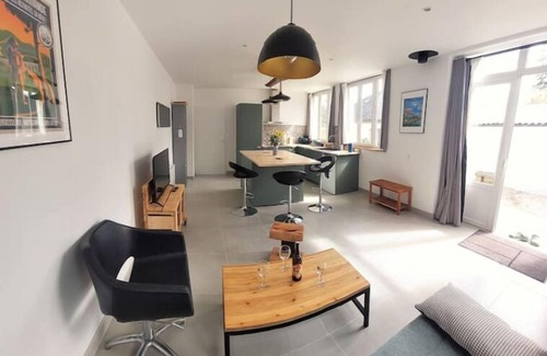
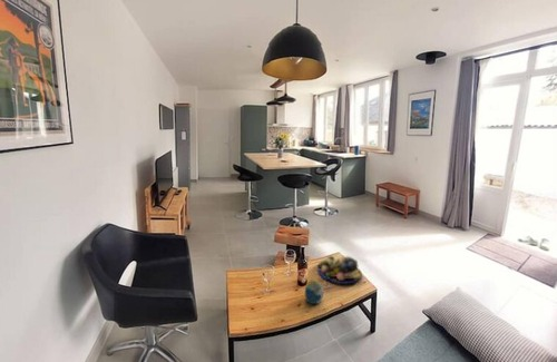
+ decorative egg (313, 290)
+ fruit bowl (339, 264)
